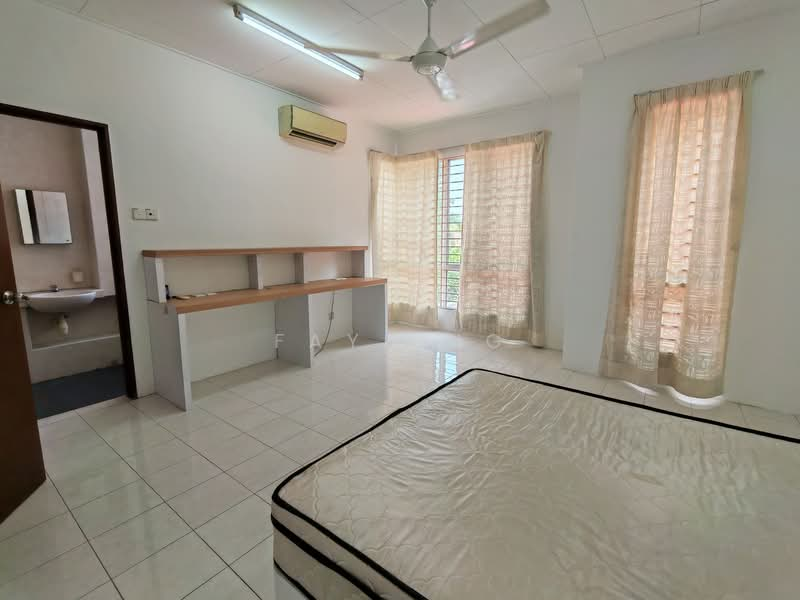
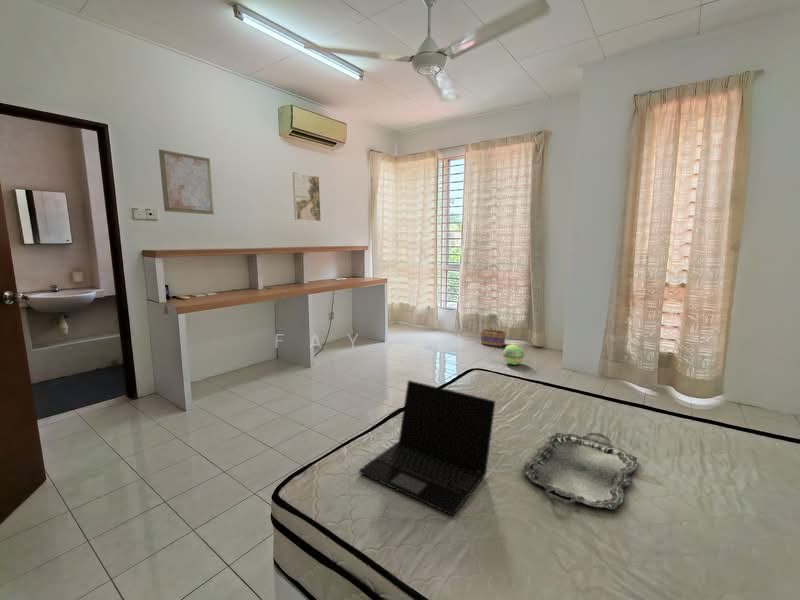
+ serving tray (580, 464)
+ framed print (307, 198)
+ wall art (188, 183)
+ basket (493, 331)
+ ball (513, 354)
+ laptop (427, 436)
